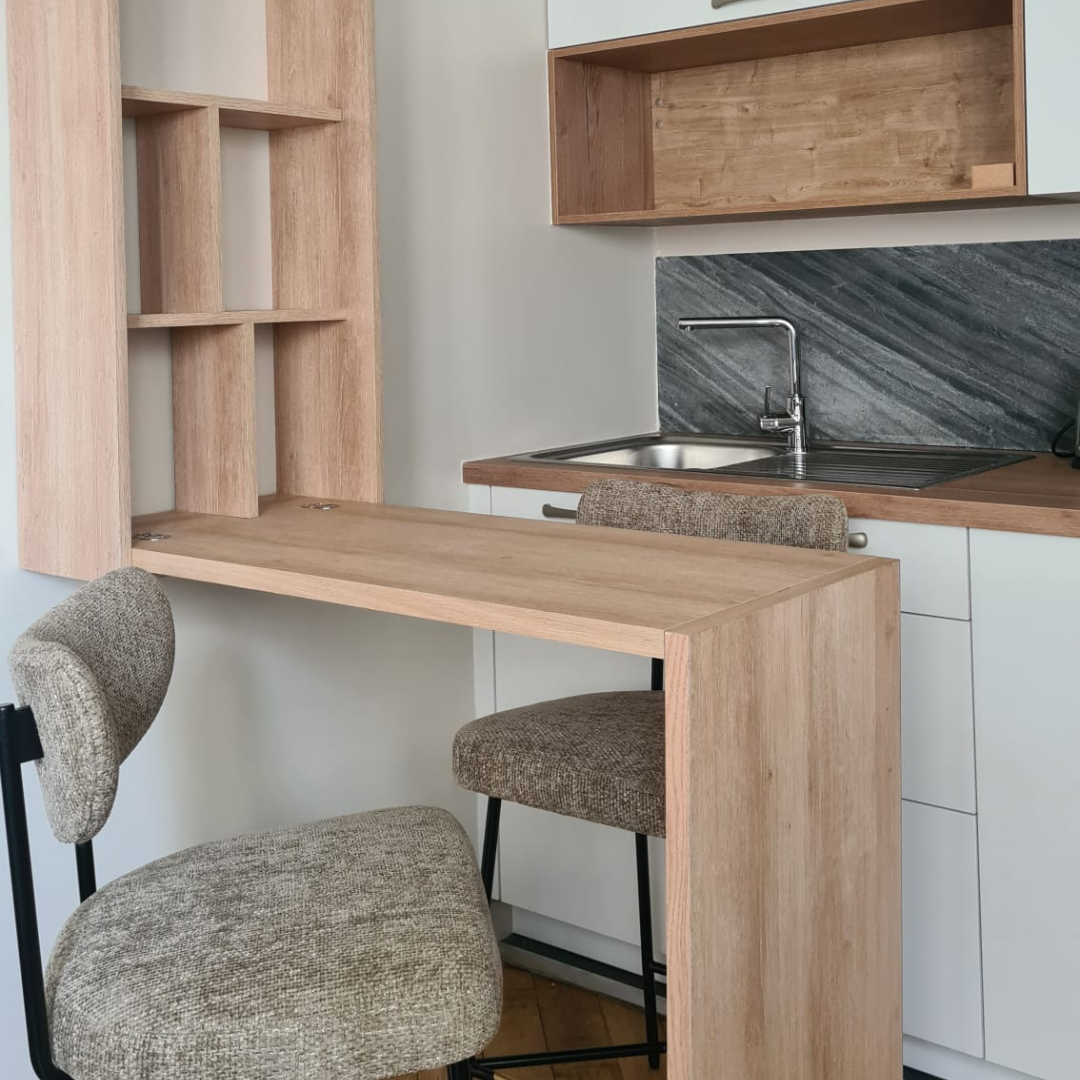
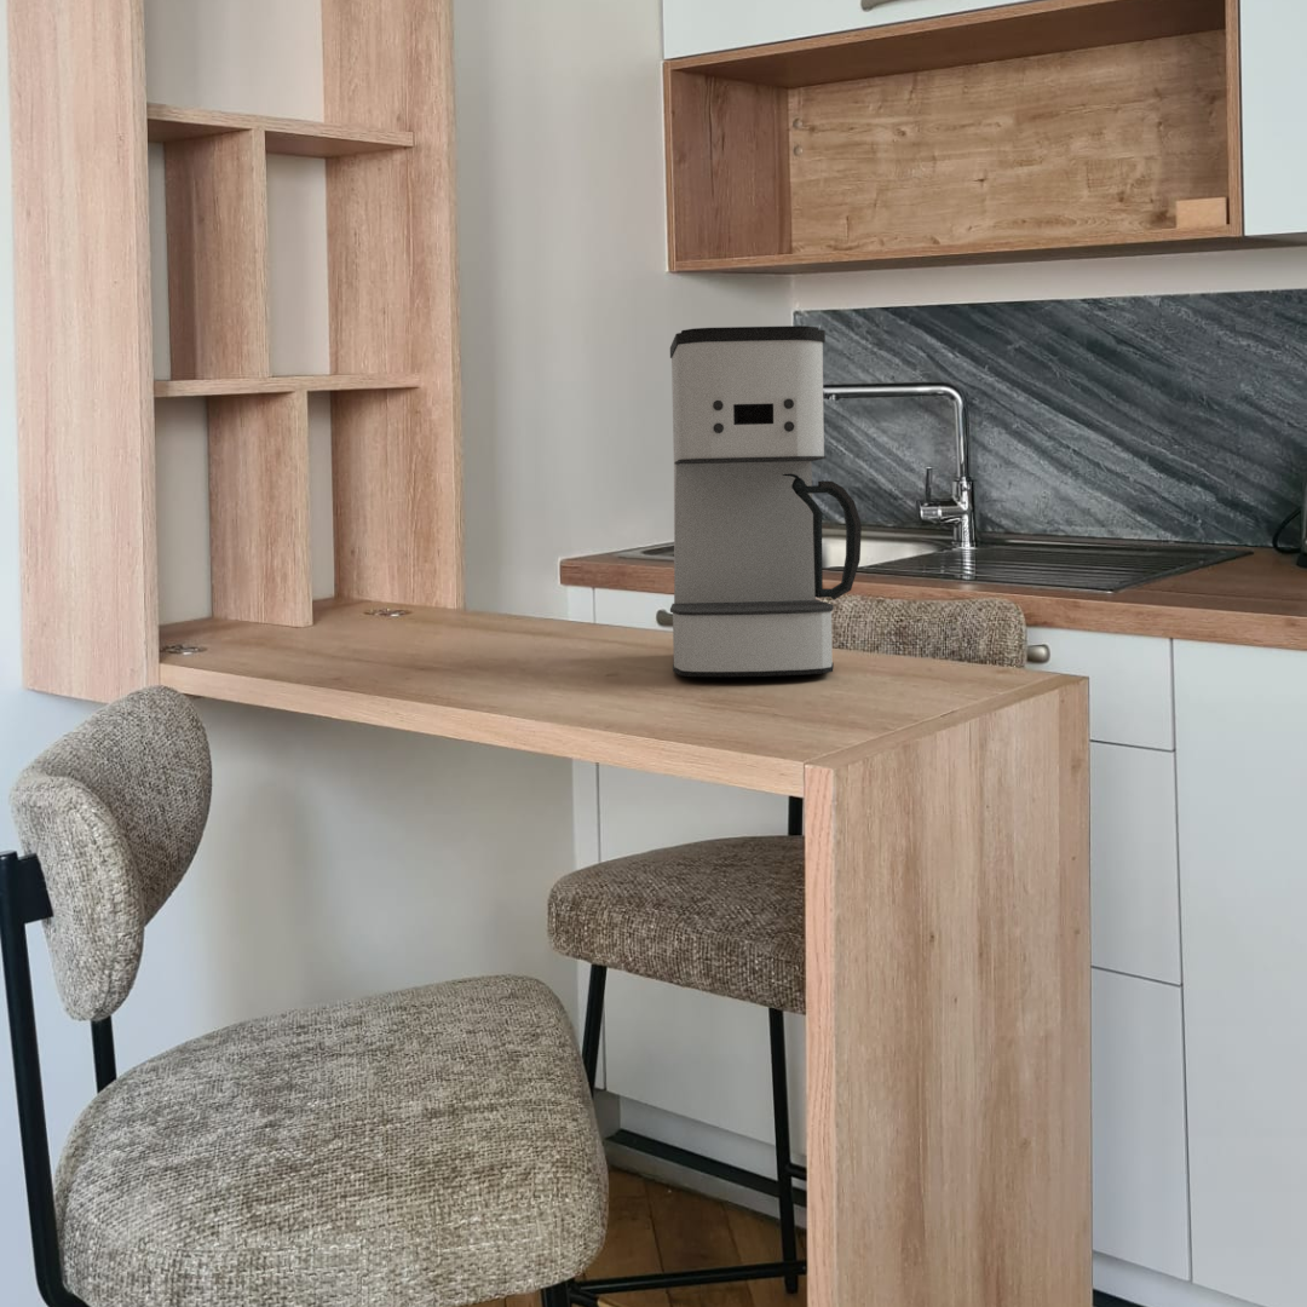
+ coffee maker (762, 501)
